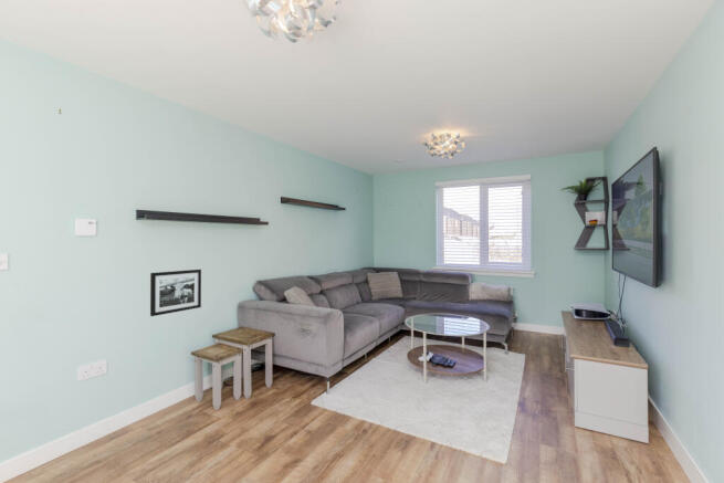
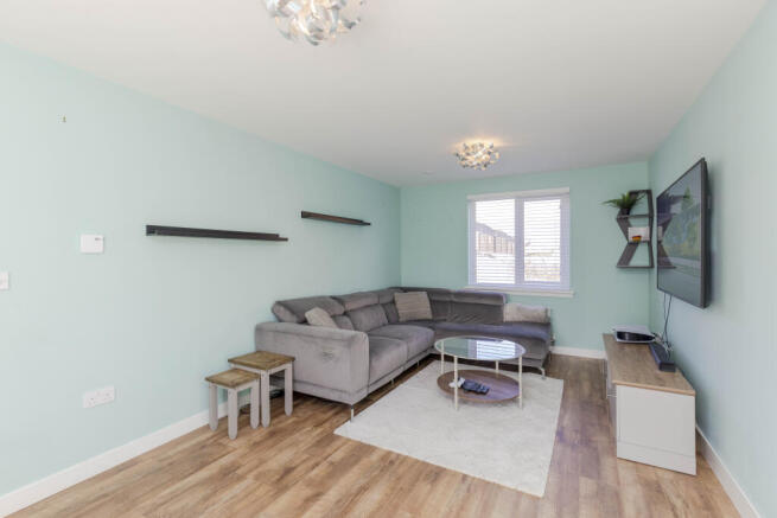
- picture frame (177, 291)
